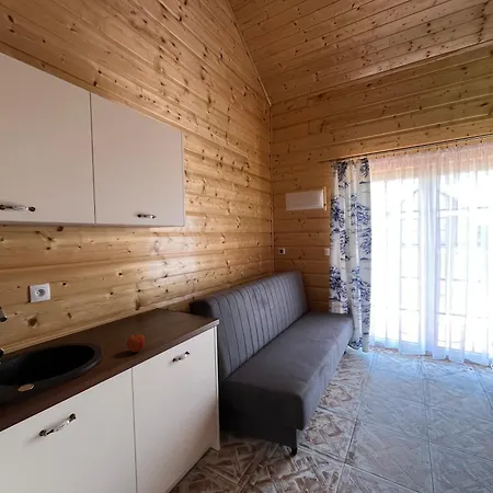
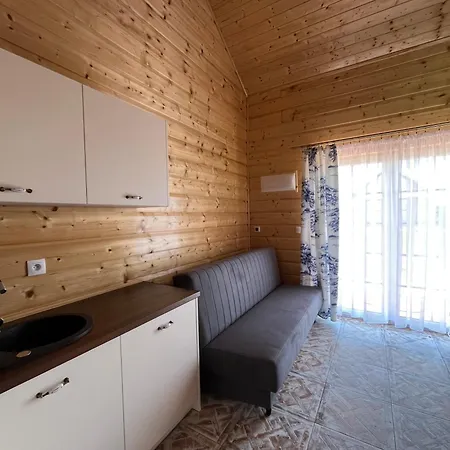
- apple (136, 342)
